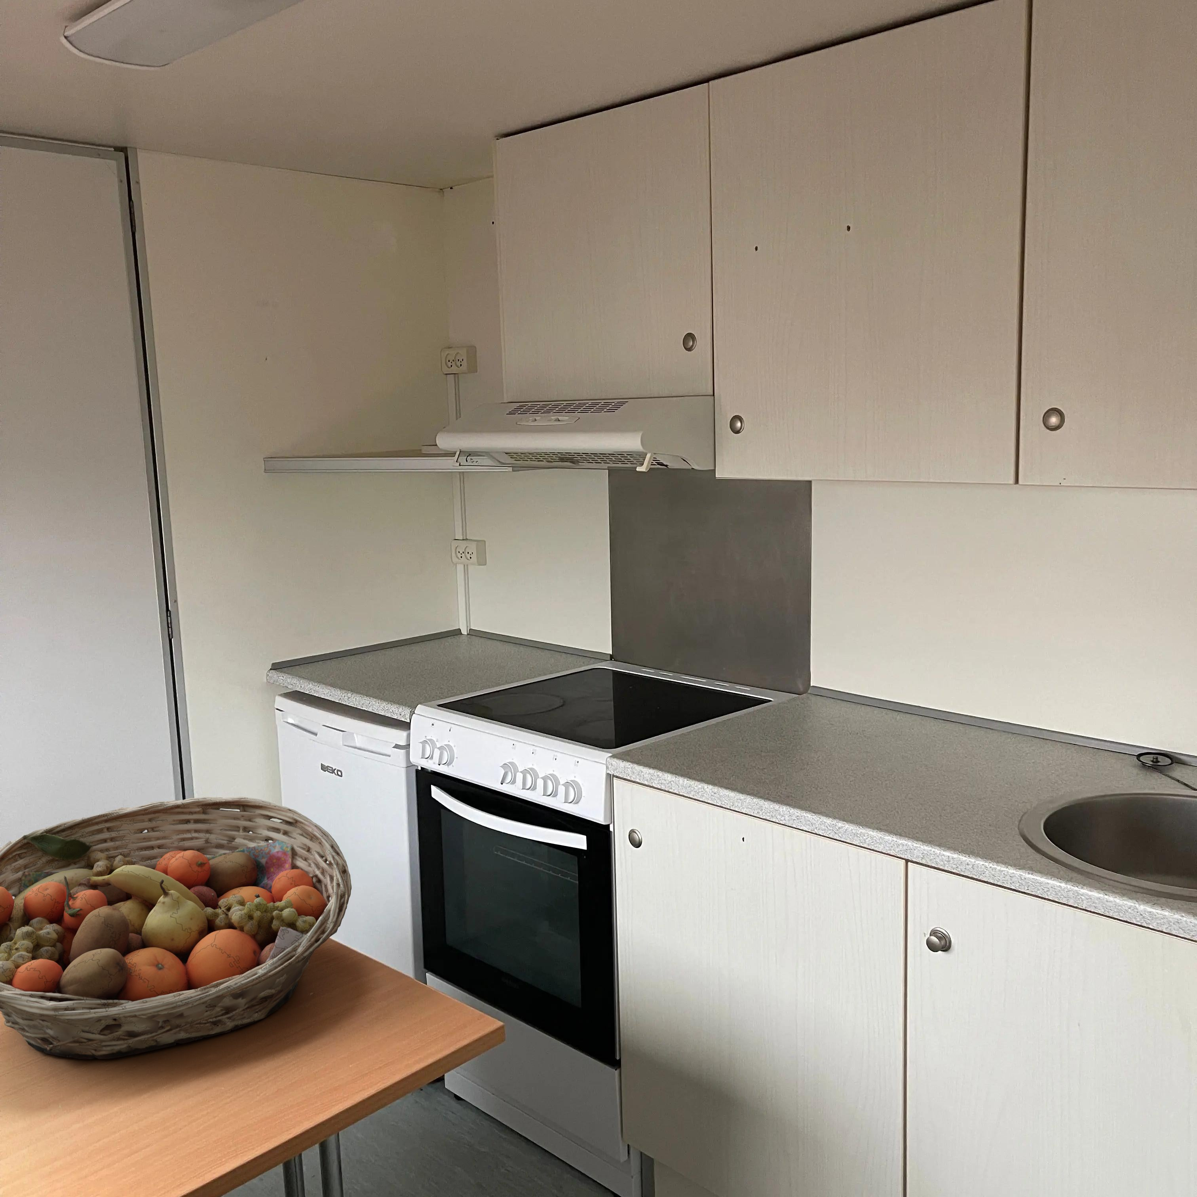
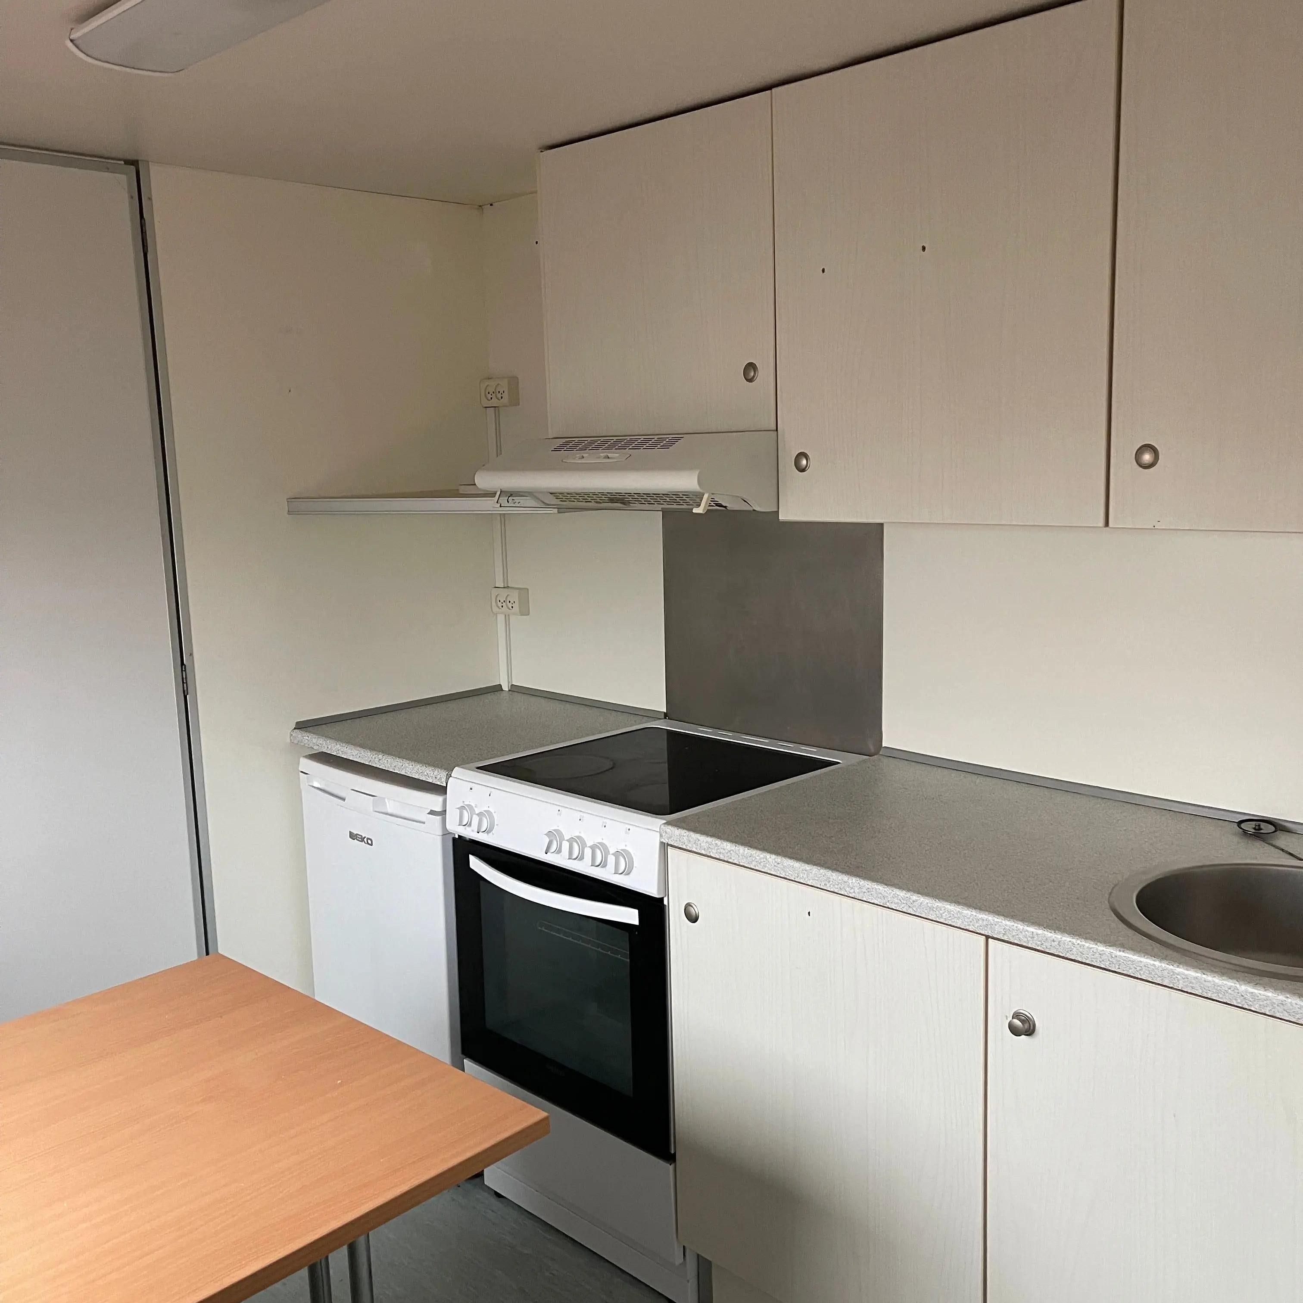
- fruit basket (159, 919)
